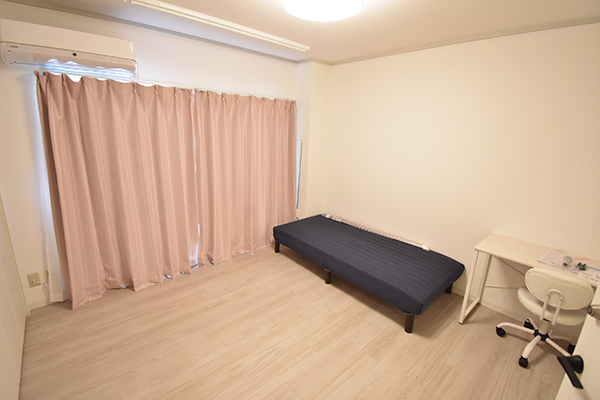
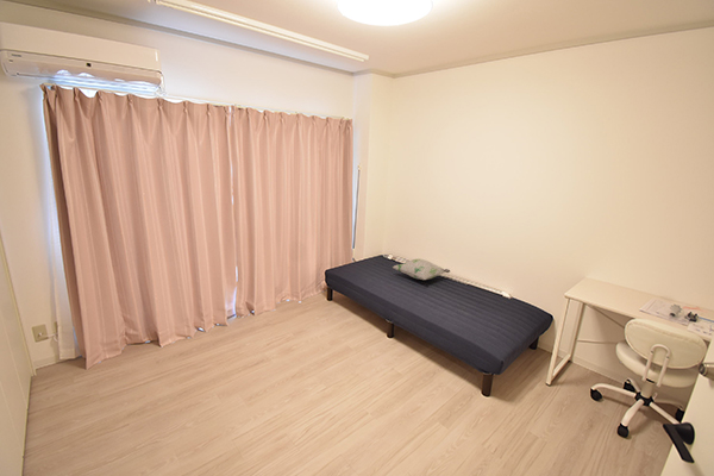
+ decorative pillow (421, 269)
